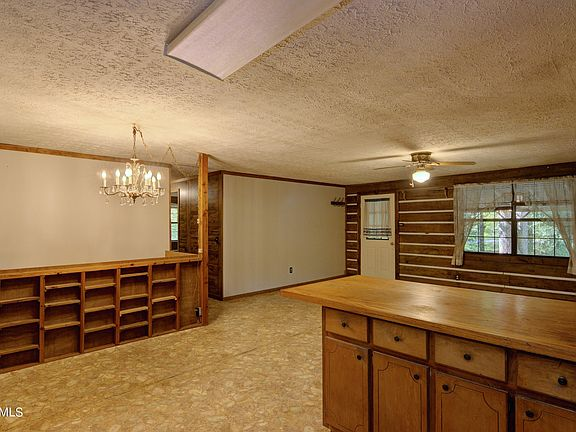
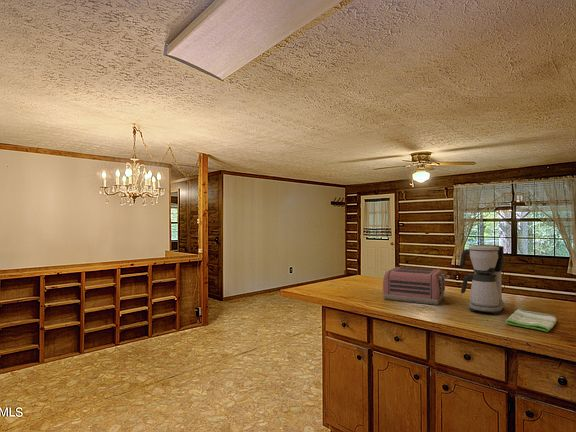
+ dish towel (531, 319)
+ coffee maker (482, 276)
+ toaster (417, 284)
